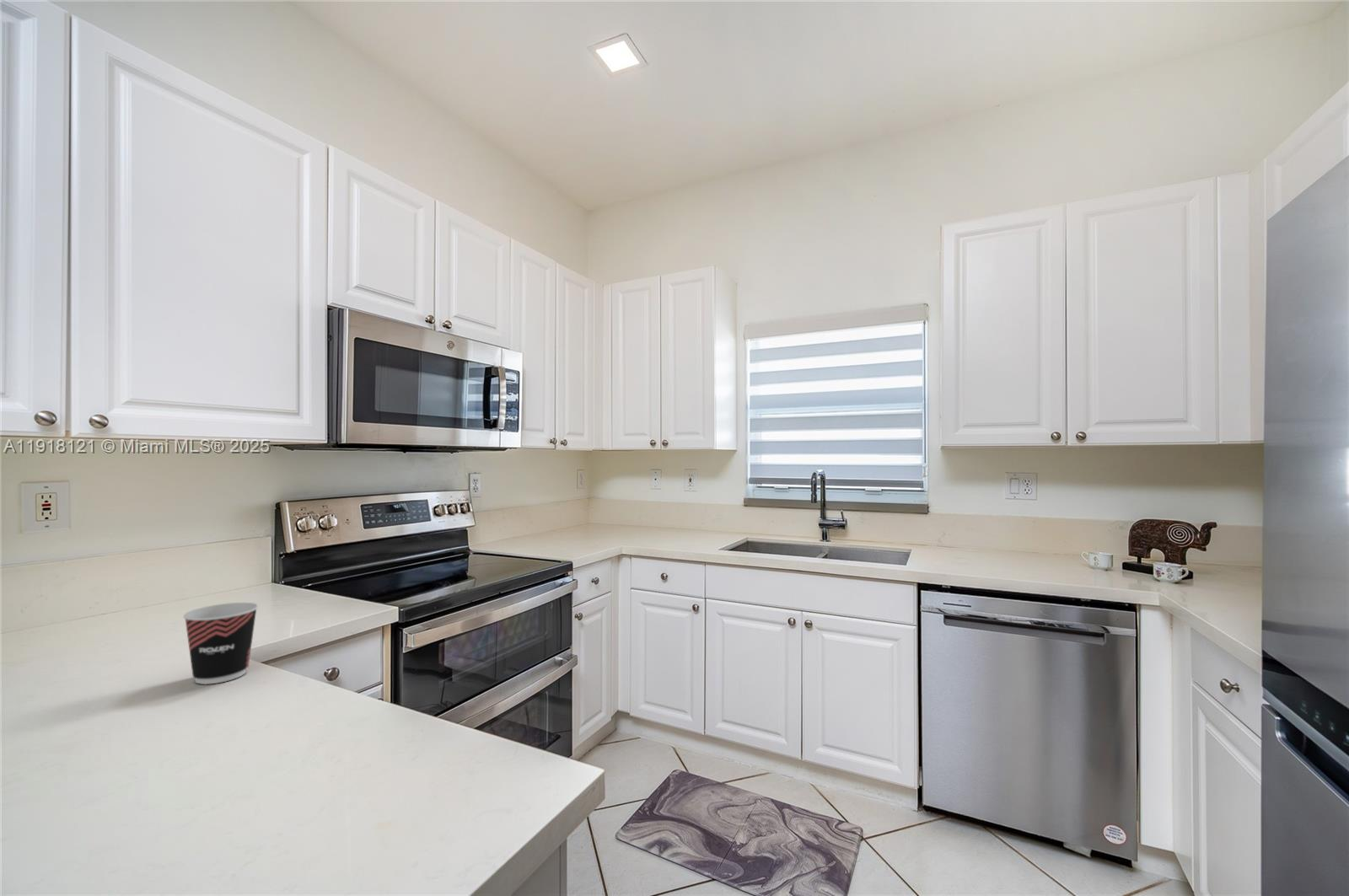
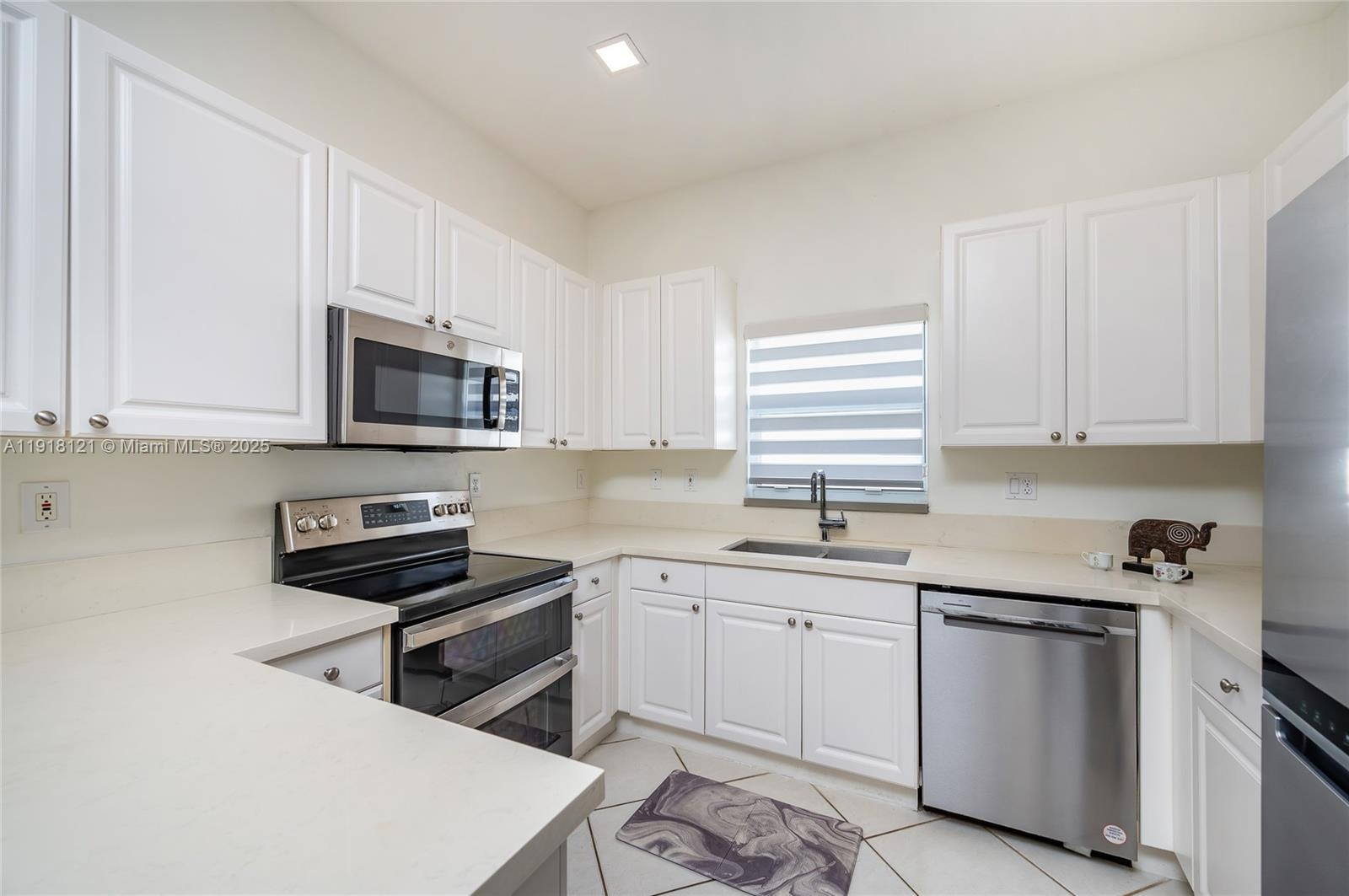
- cup (221, 642)
